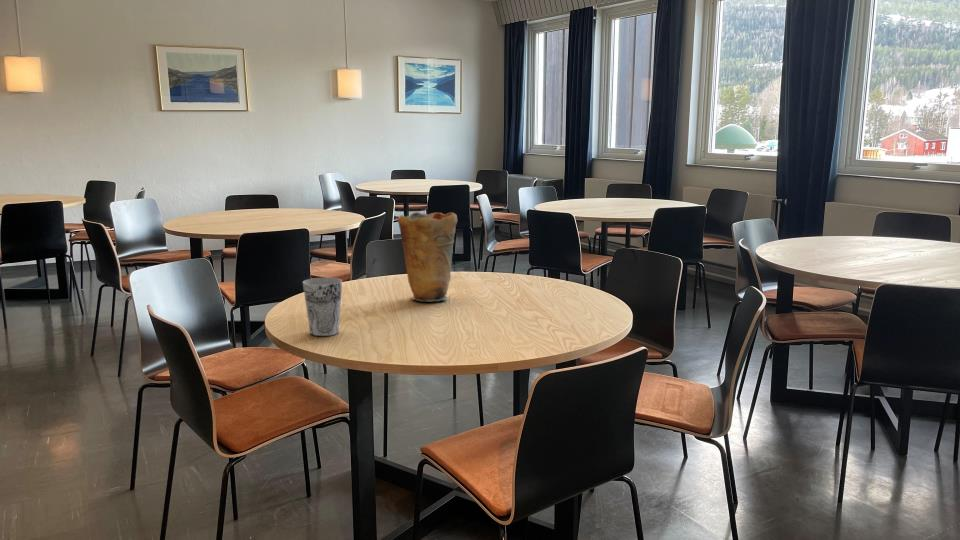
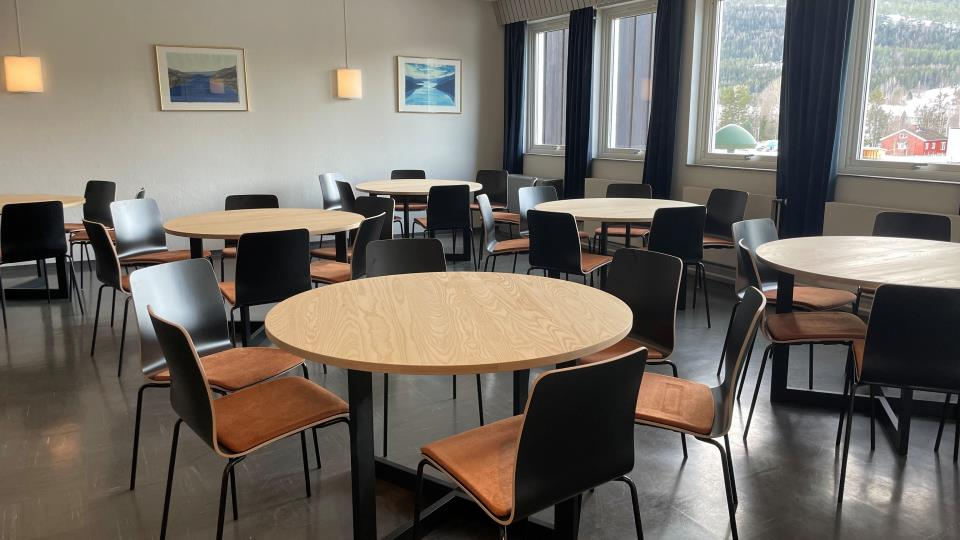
- cup (323, 307)
- vase (427, 255)
